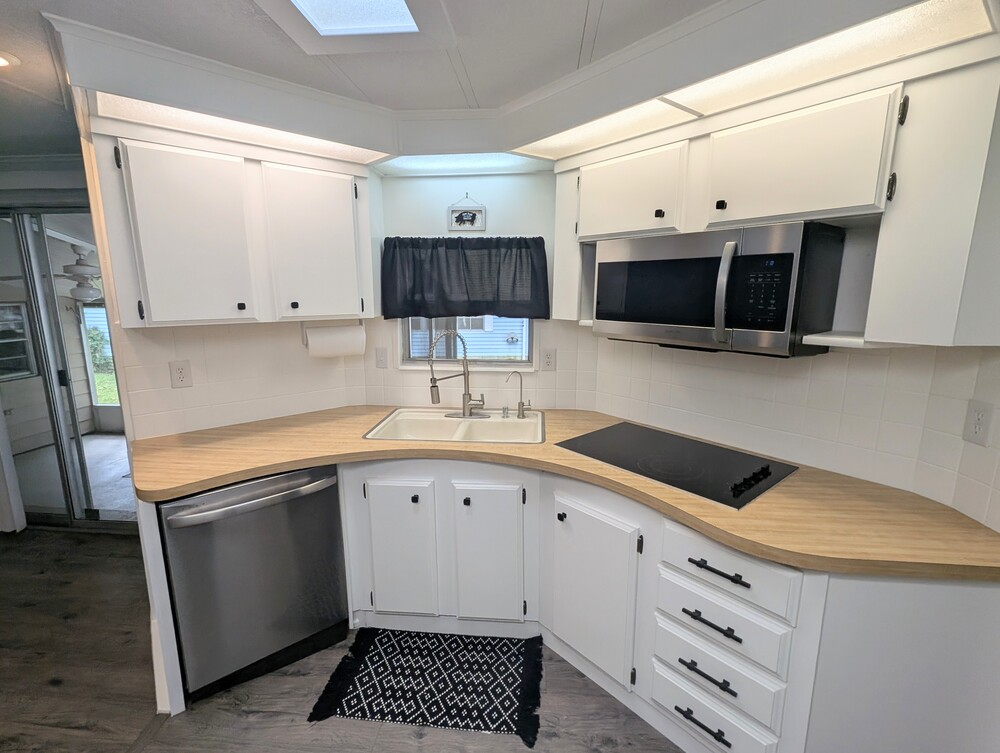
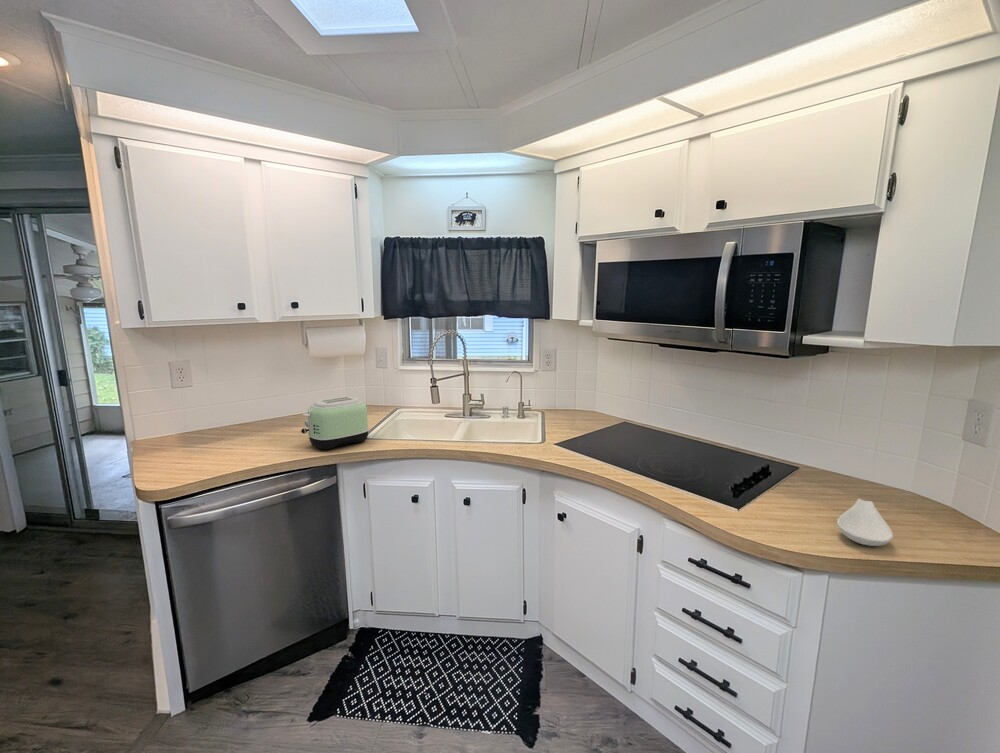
+ toaster (336, 421)
+ spoon rest (863, 519)
